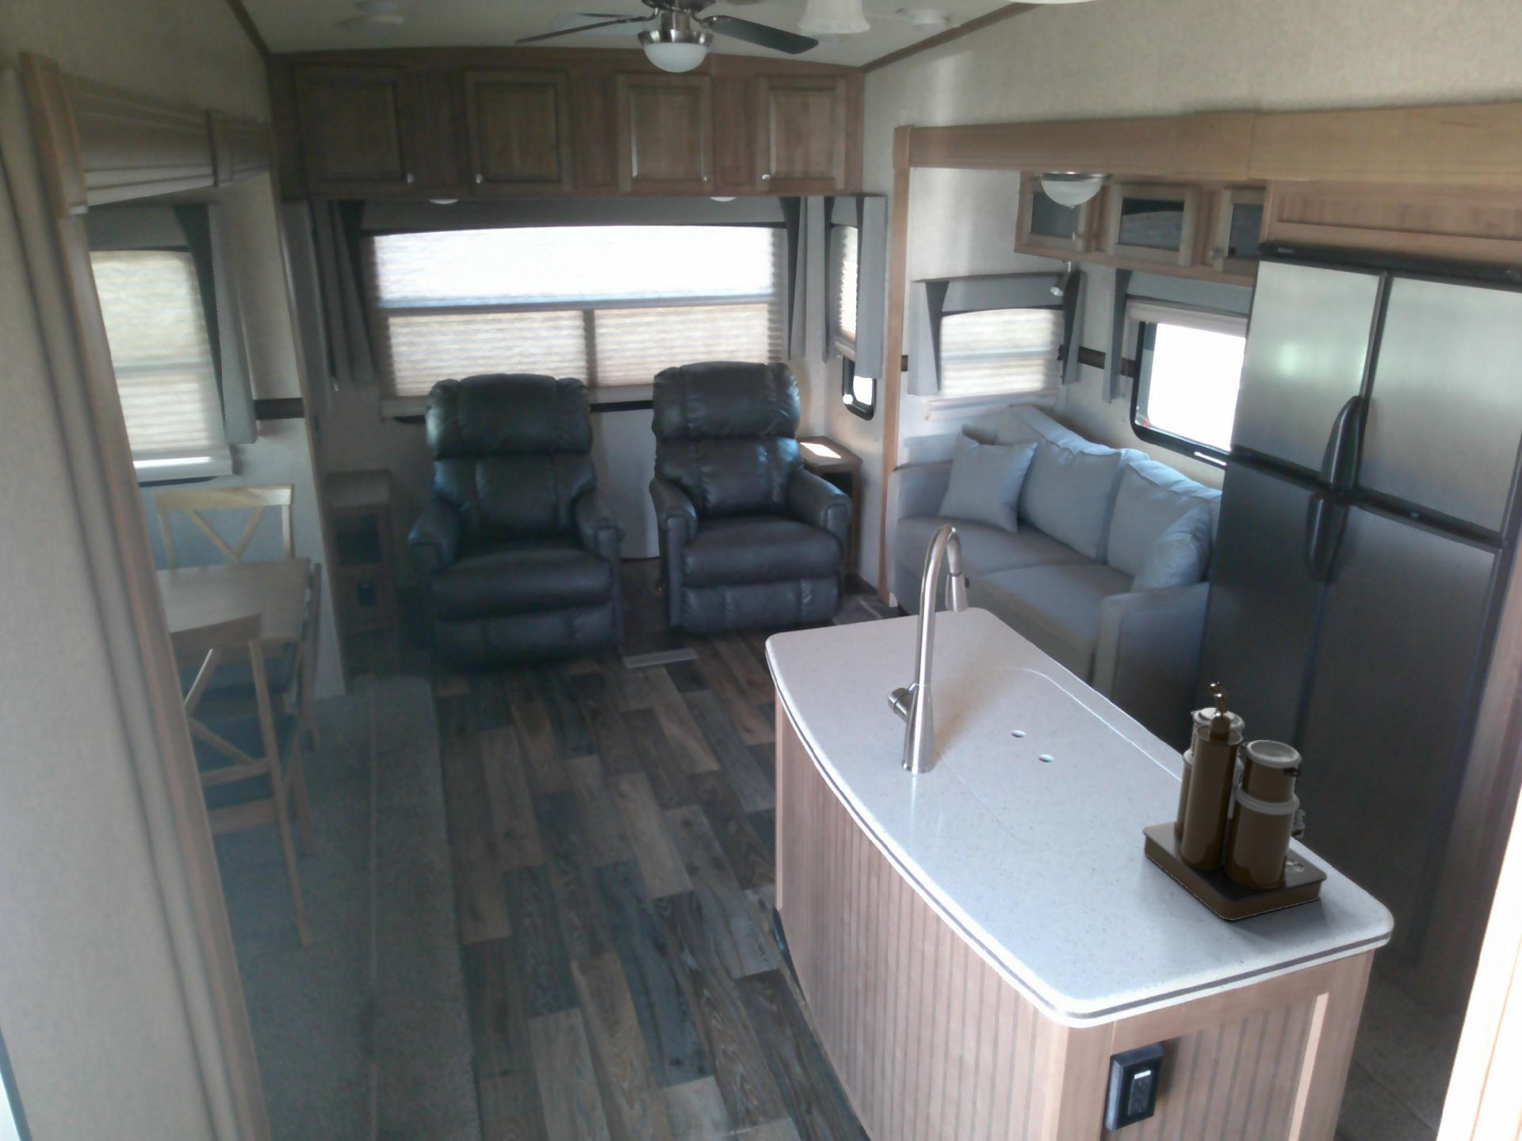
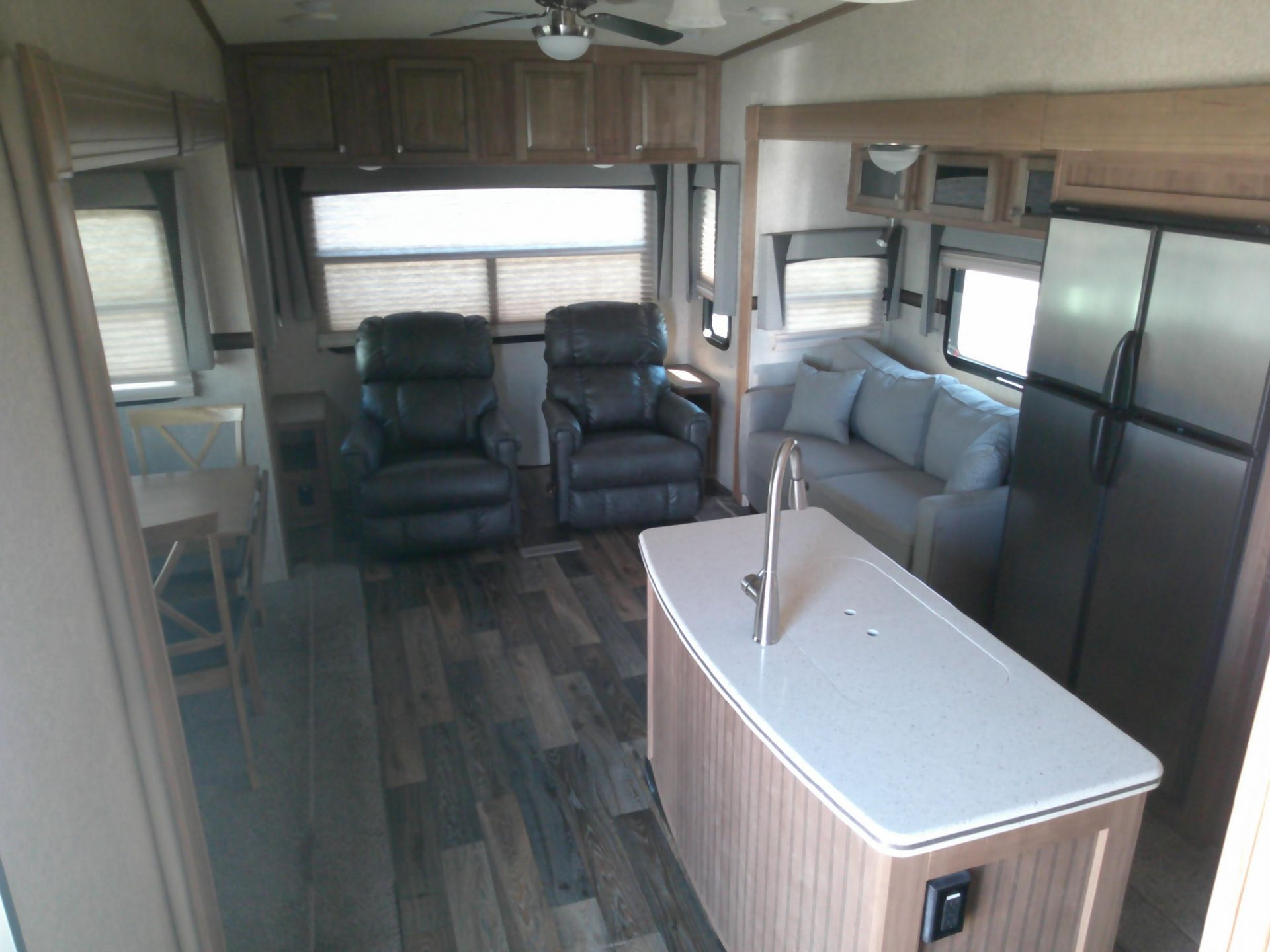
- coffee maker (1243, 780)
